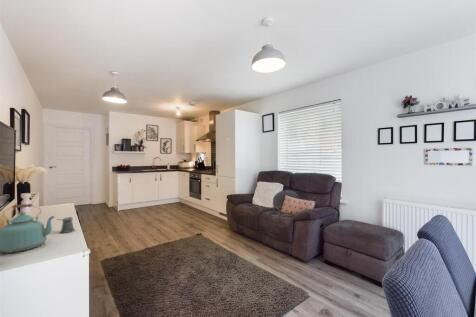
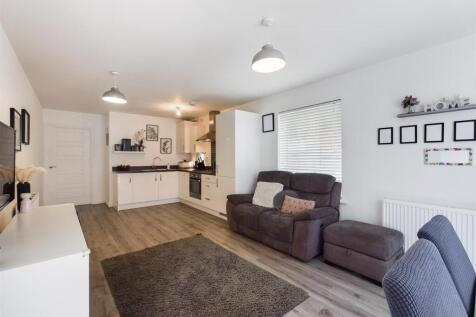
- kettle (27, 224)
- pepper shaker (66, 224)
